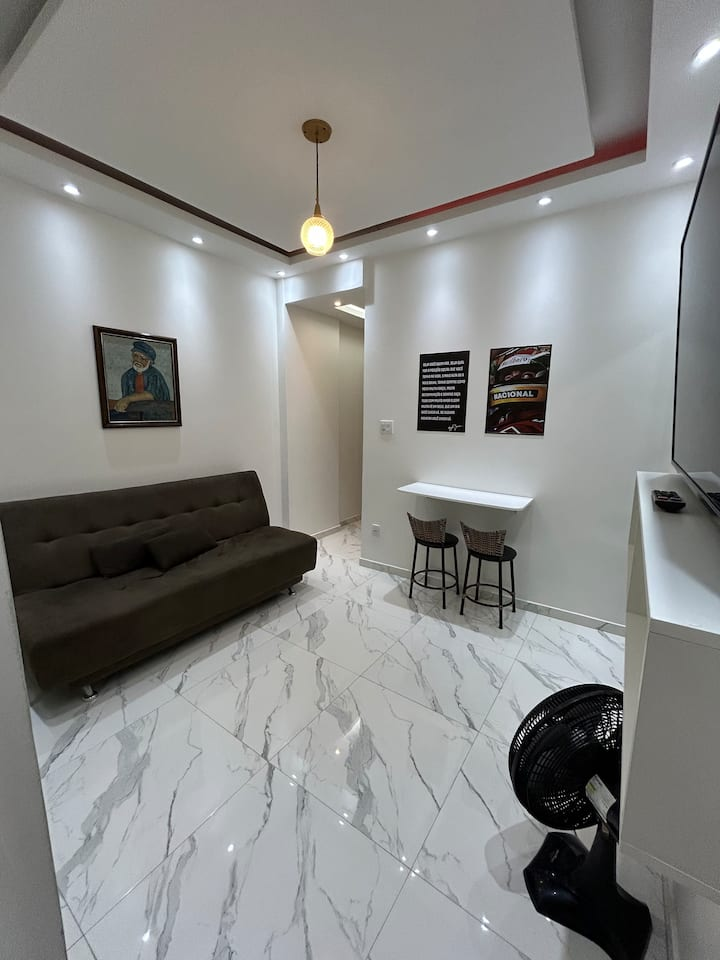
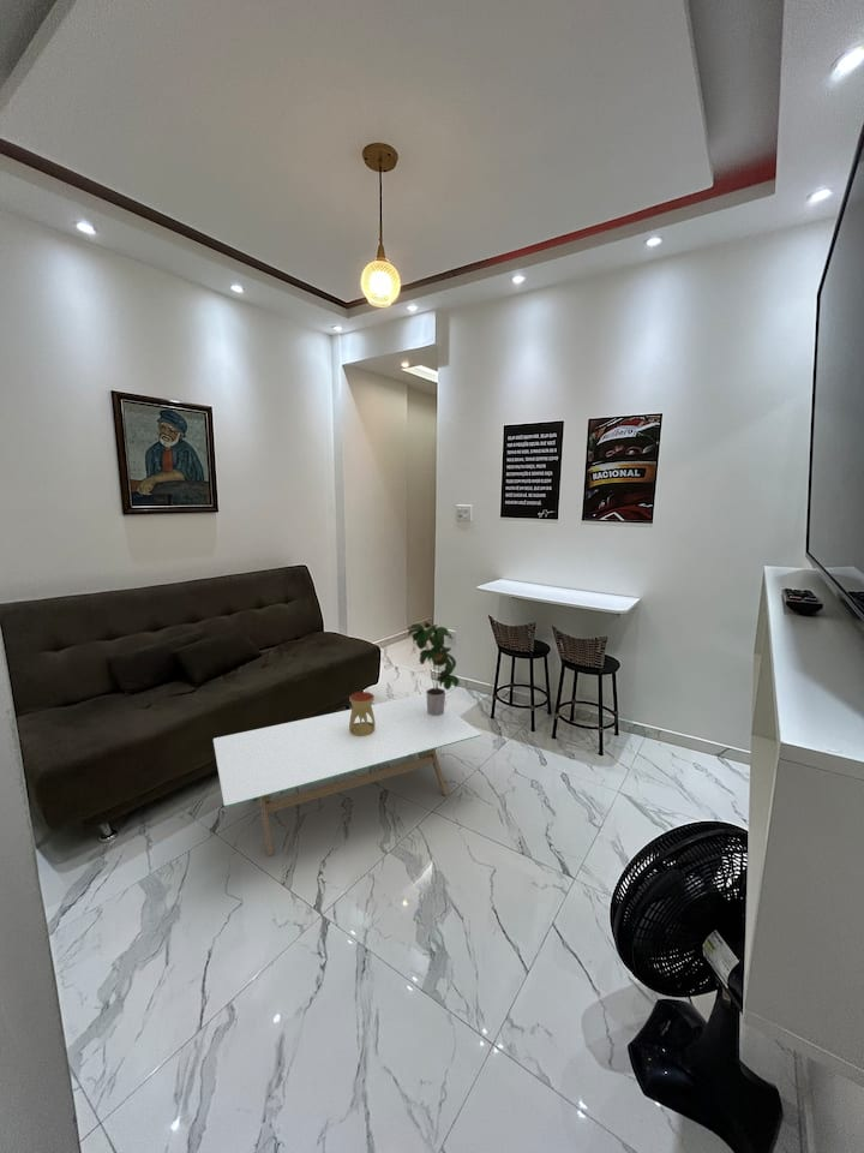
+ coffee table (350, 765)
+ oil burner (361, 712)
+ potted plant (434, 670)
